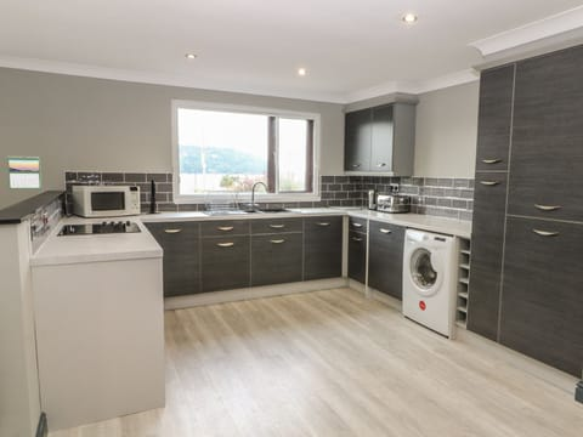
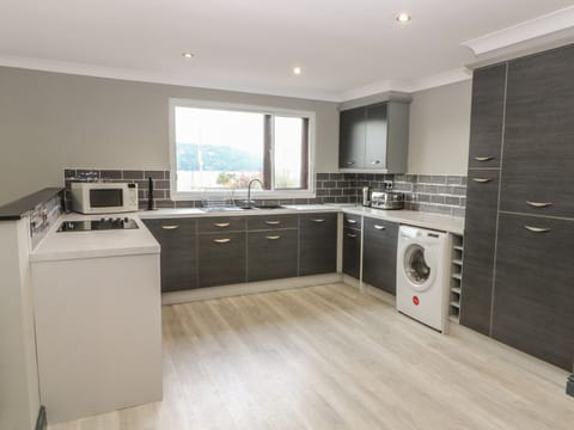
- calendar (24, 172)
